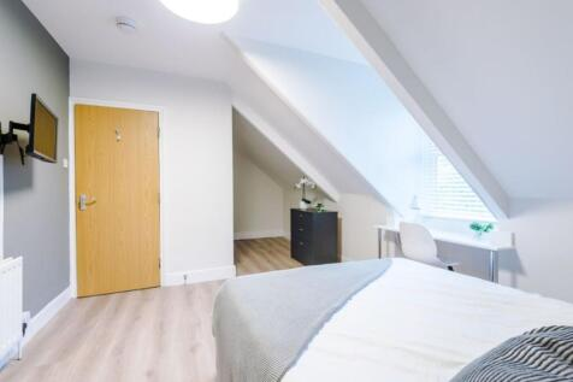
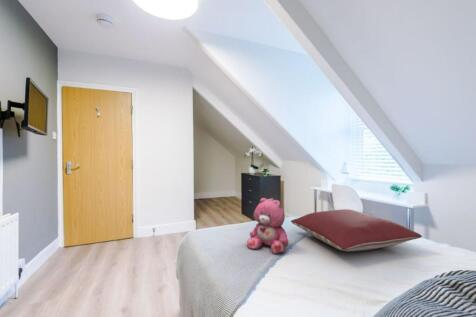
+ pillow (348, 227)
+ teddy bear (268, 221)
